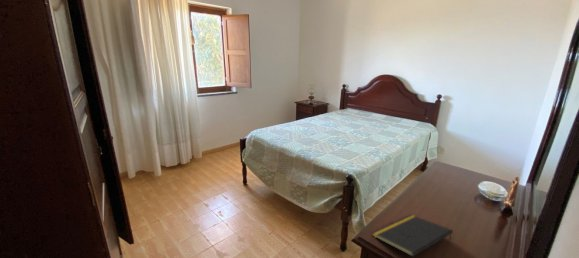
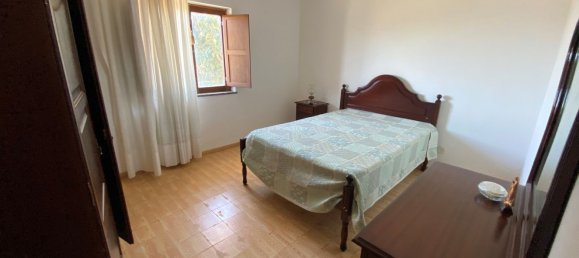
- notepad (411, 232)
